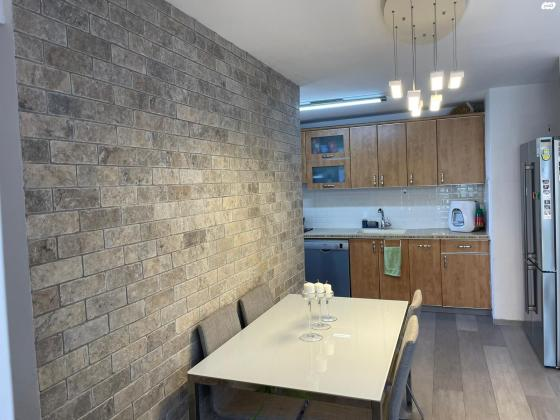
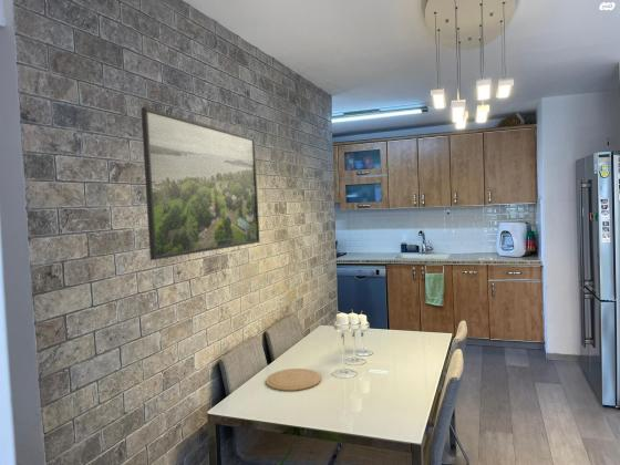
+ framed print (211, 187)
+ plate (293, 378)
